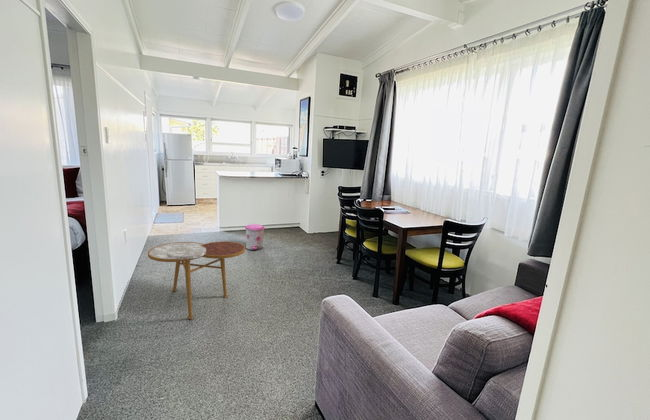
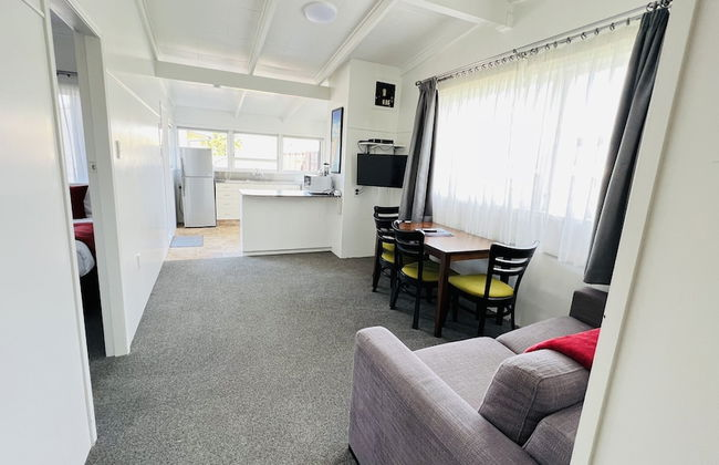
- side table (190, 271)
- trash can (254, 236)
